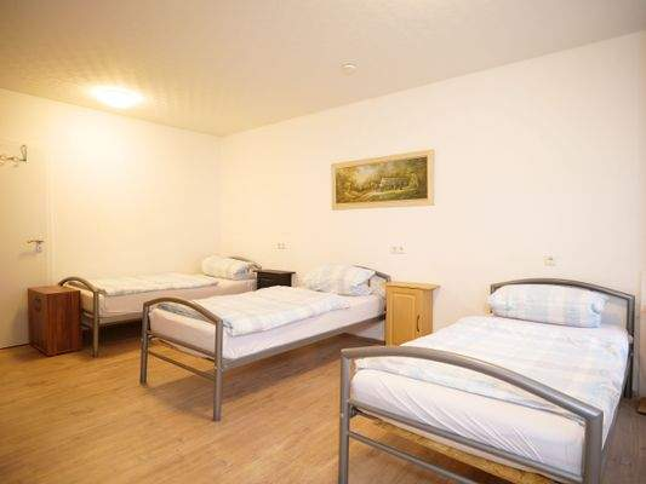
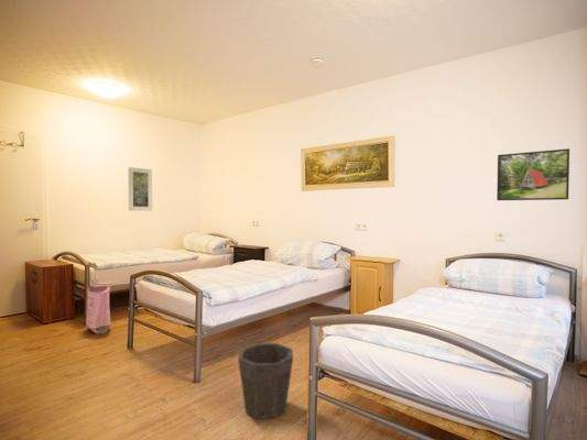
+ bag (98, 308)
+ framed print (531, 176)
+ waste bin (265, 380)
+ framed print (140, 189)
